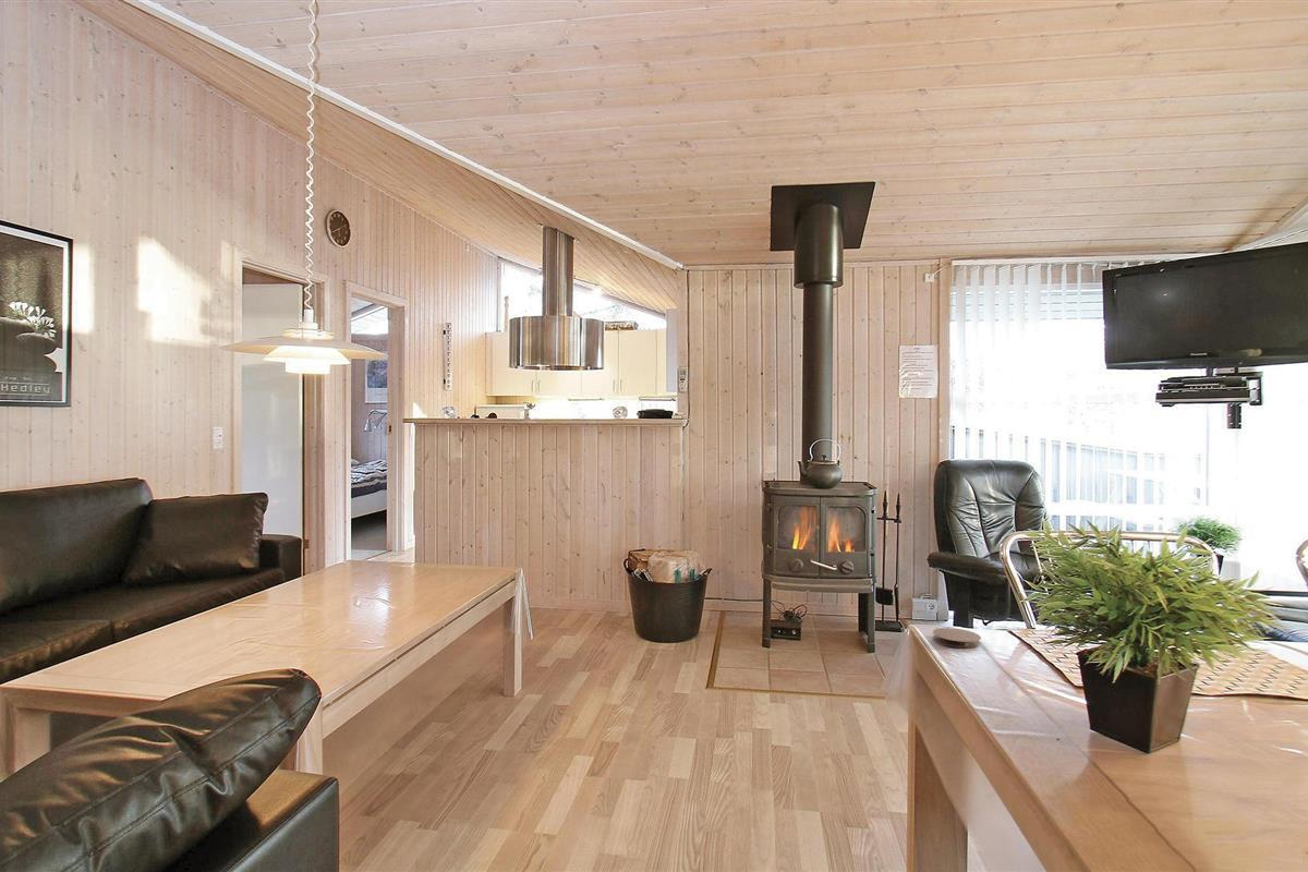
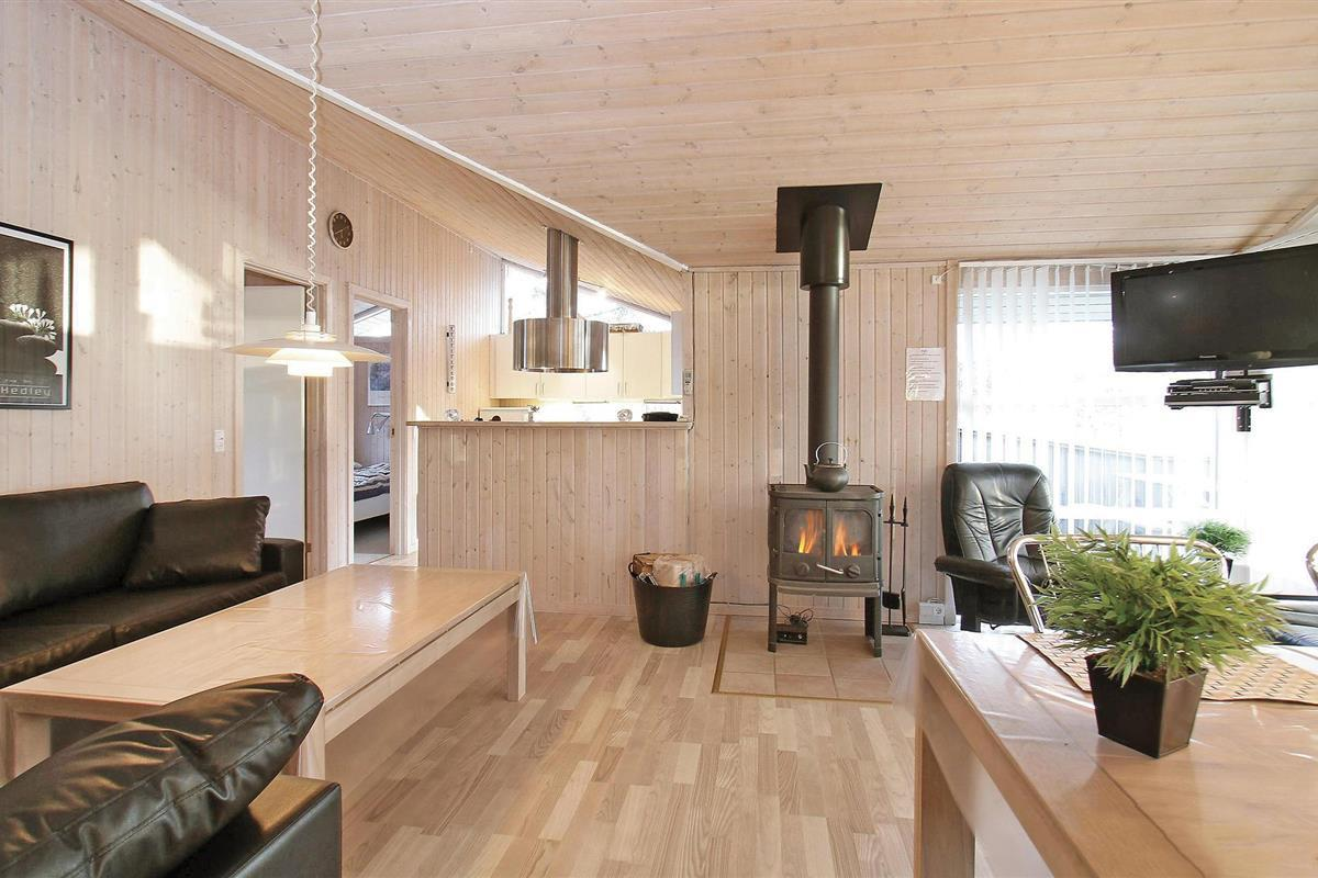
- coaster (956, 637)
